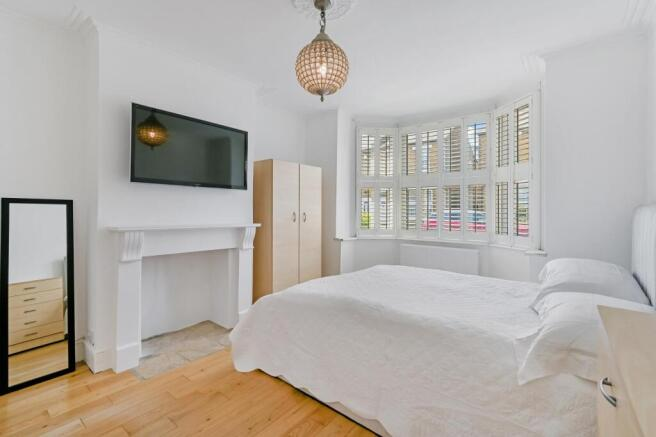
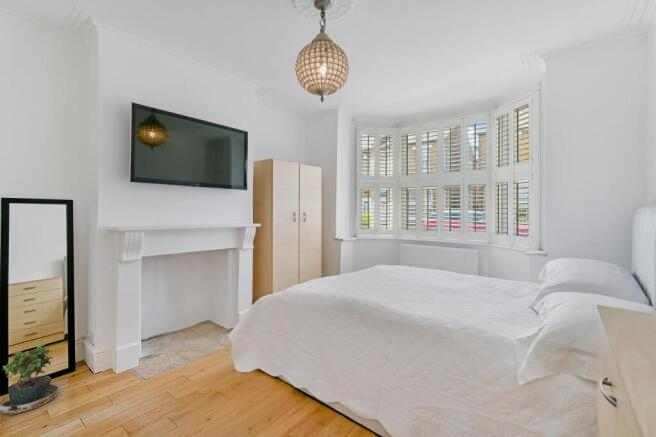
+ potted plant (28, 375)
